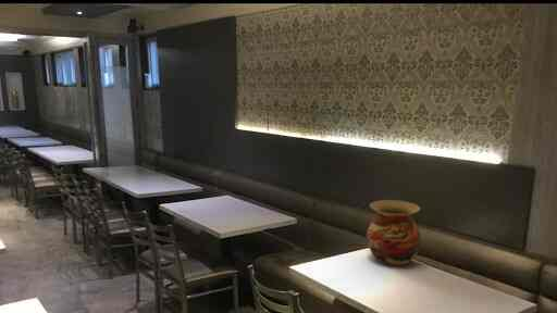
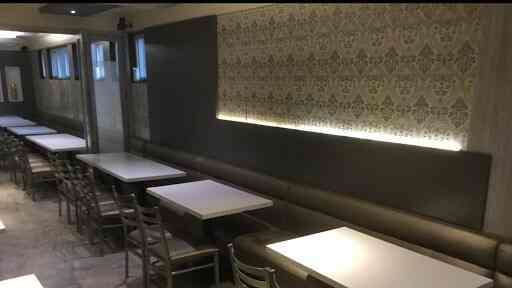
- vase (393, 233)
